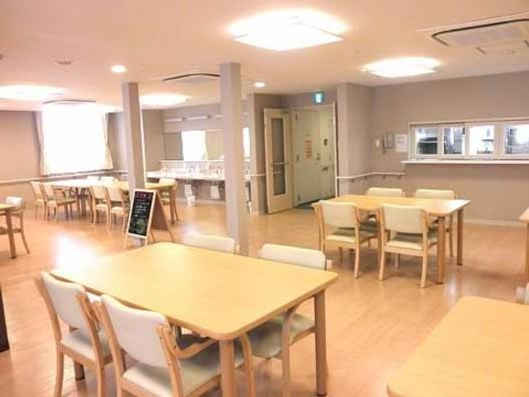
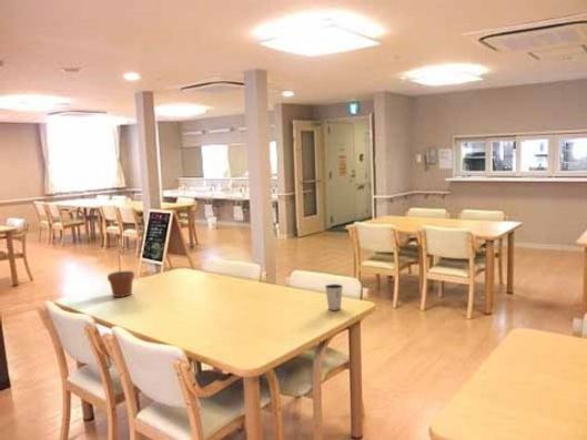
+ dixie cup (334, 297)
+ potted flower (119, 264)
